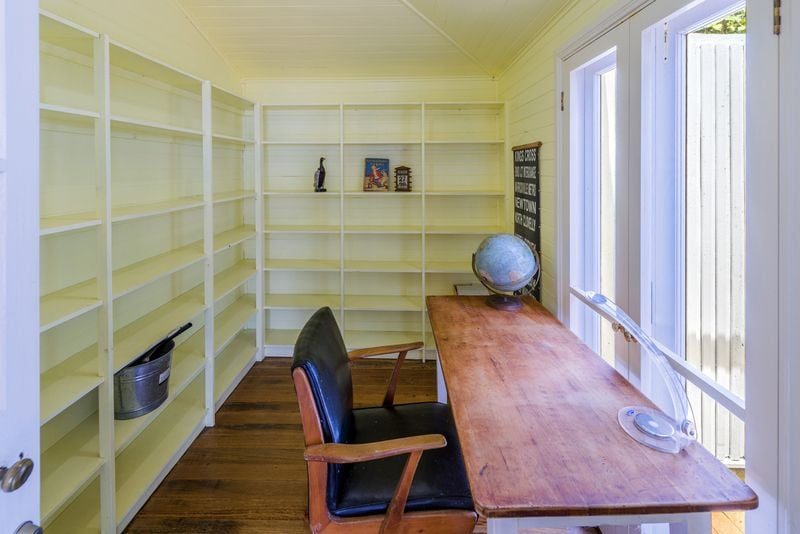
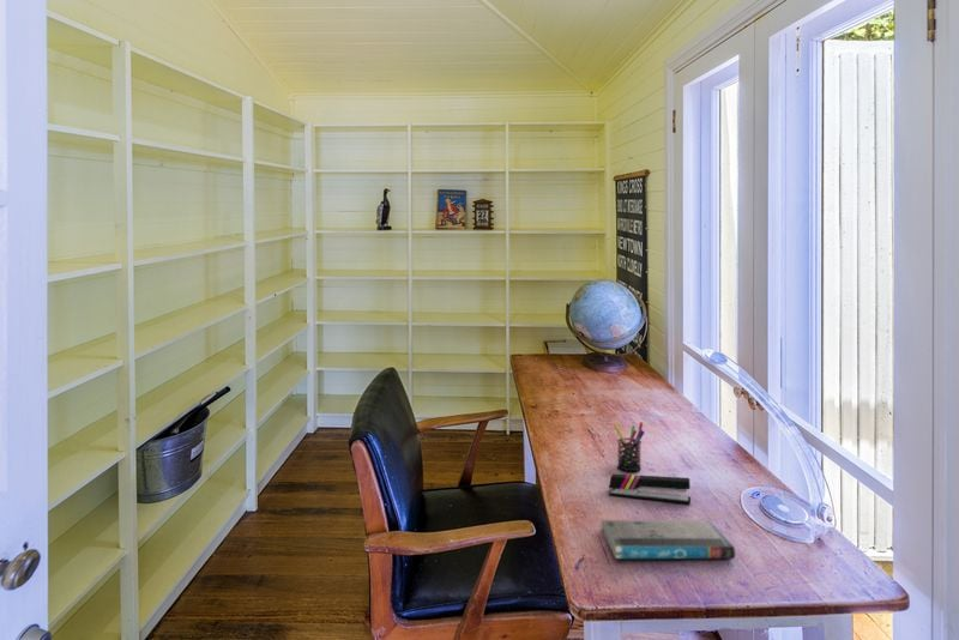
+ pen holder (631, 443)
+ stapler (649, 485)
+ book (664, 538)
